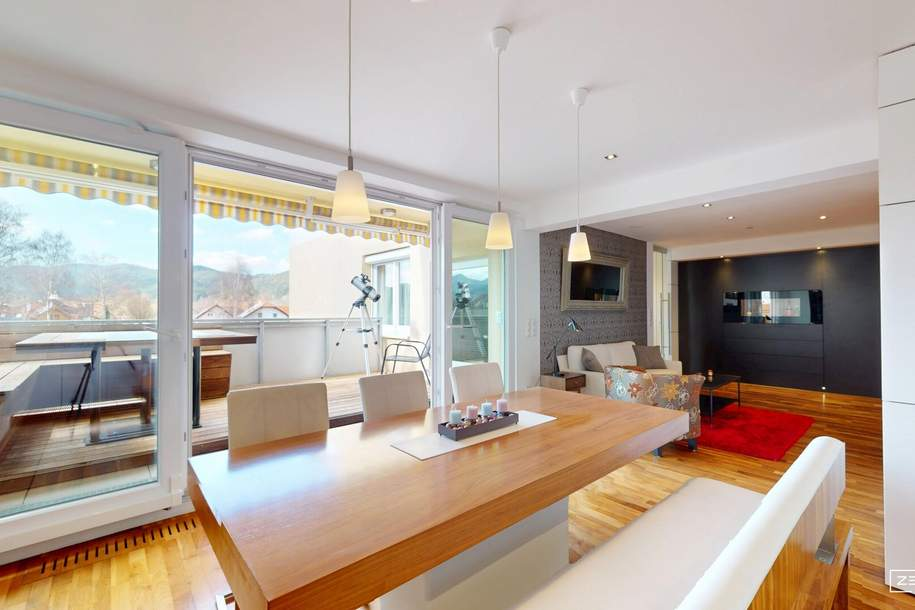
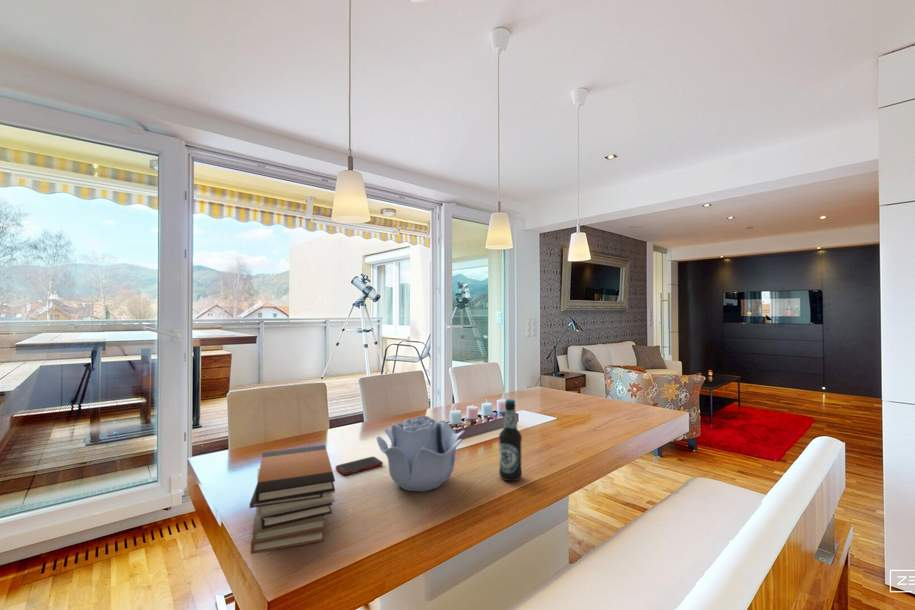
+ book stack (293, 491)
+ bottle (510, 438)
+ decorative bowl (422, 452)
+ cell phone (359, 465)
